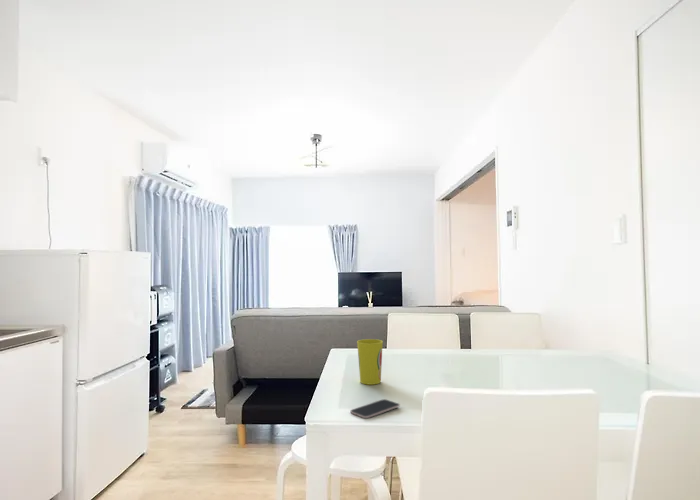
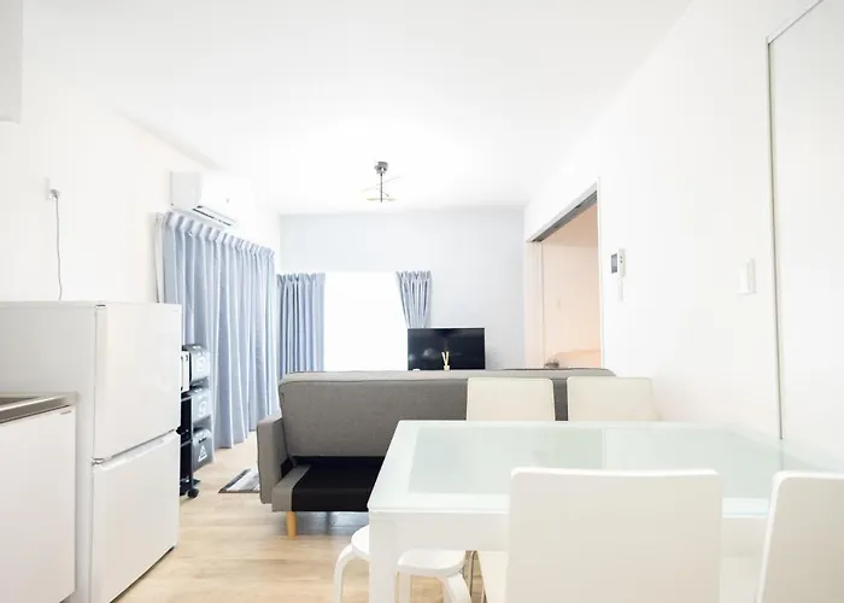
- cup (370, 361)
- smartphone (375, 408)
